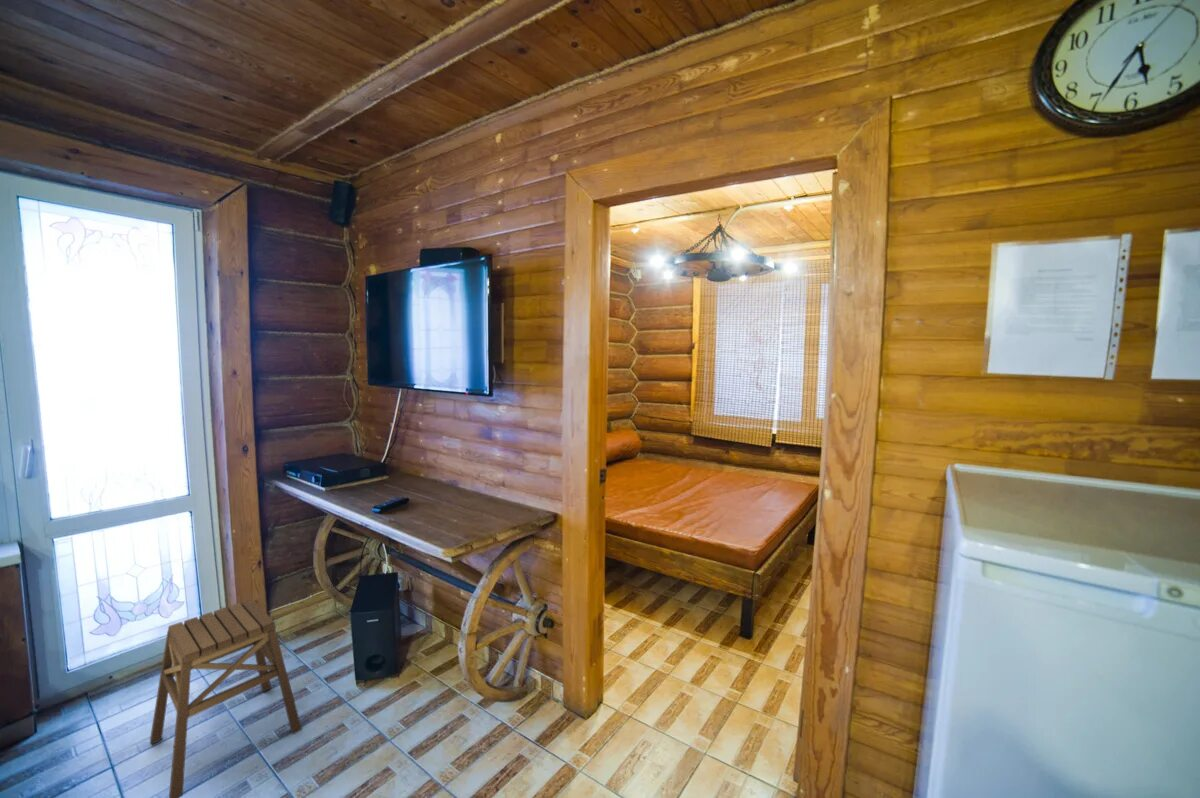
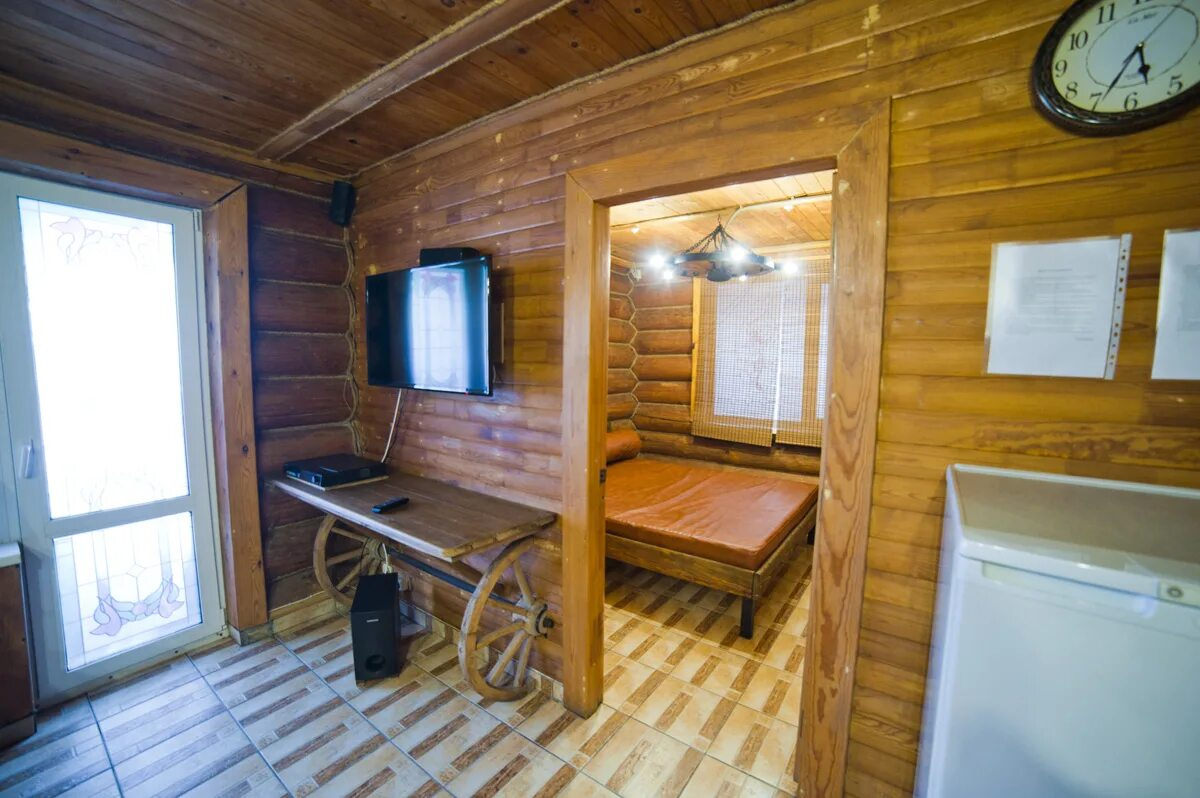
- stool (224, 679)
